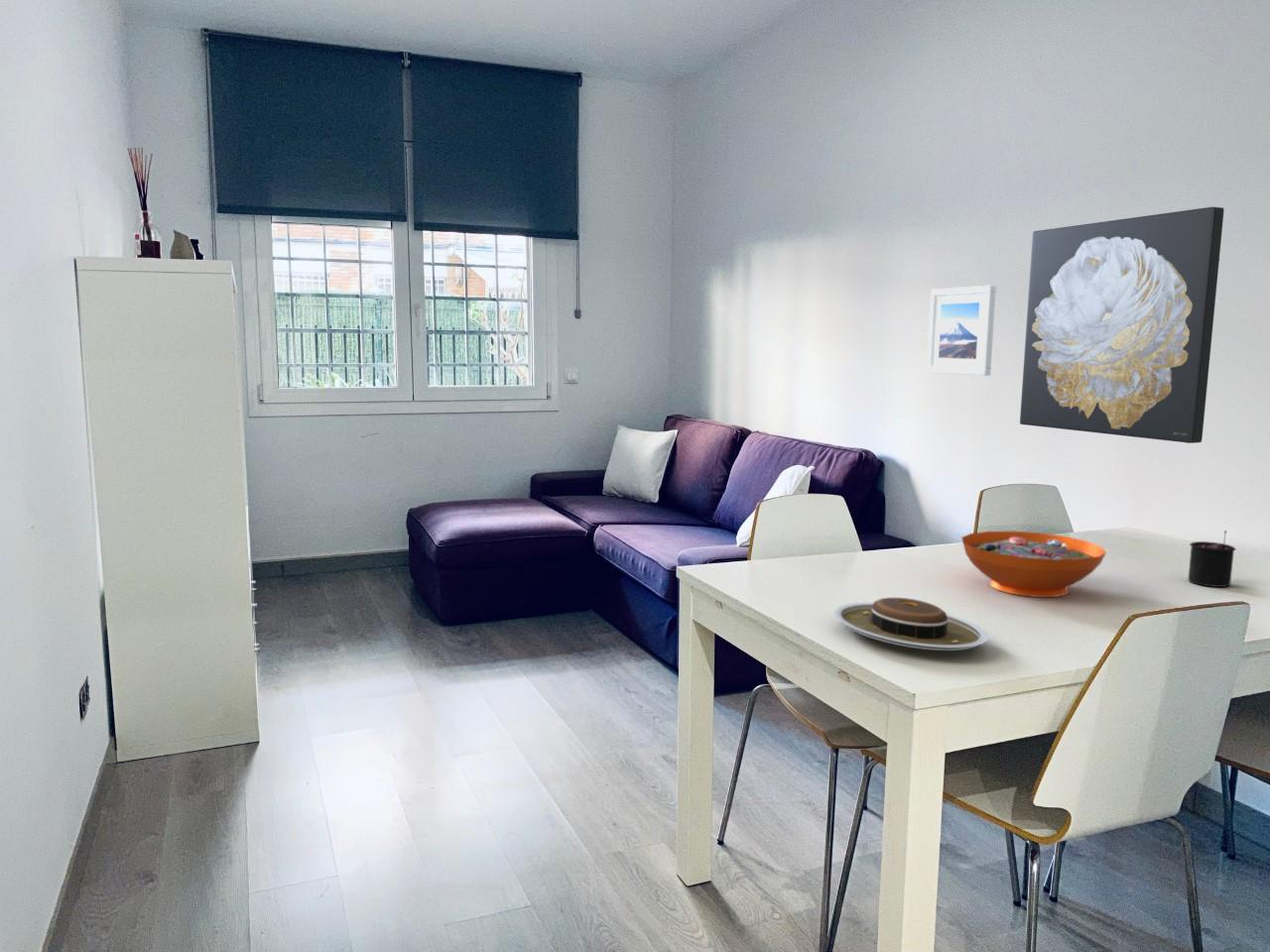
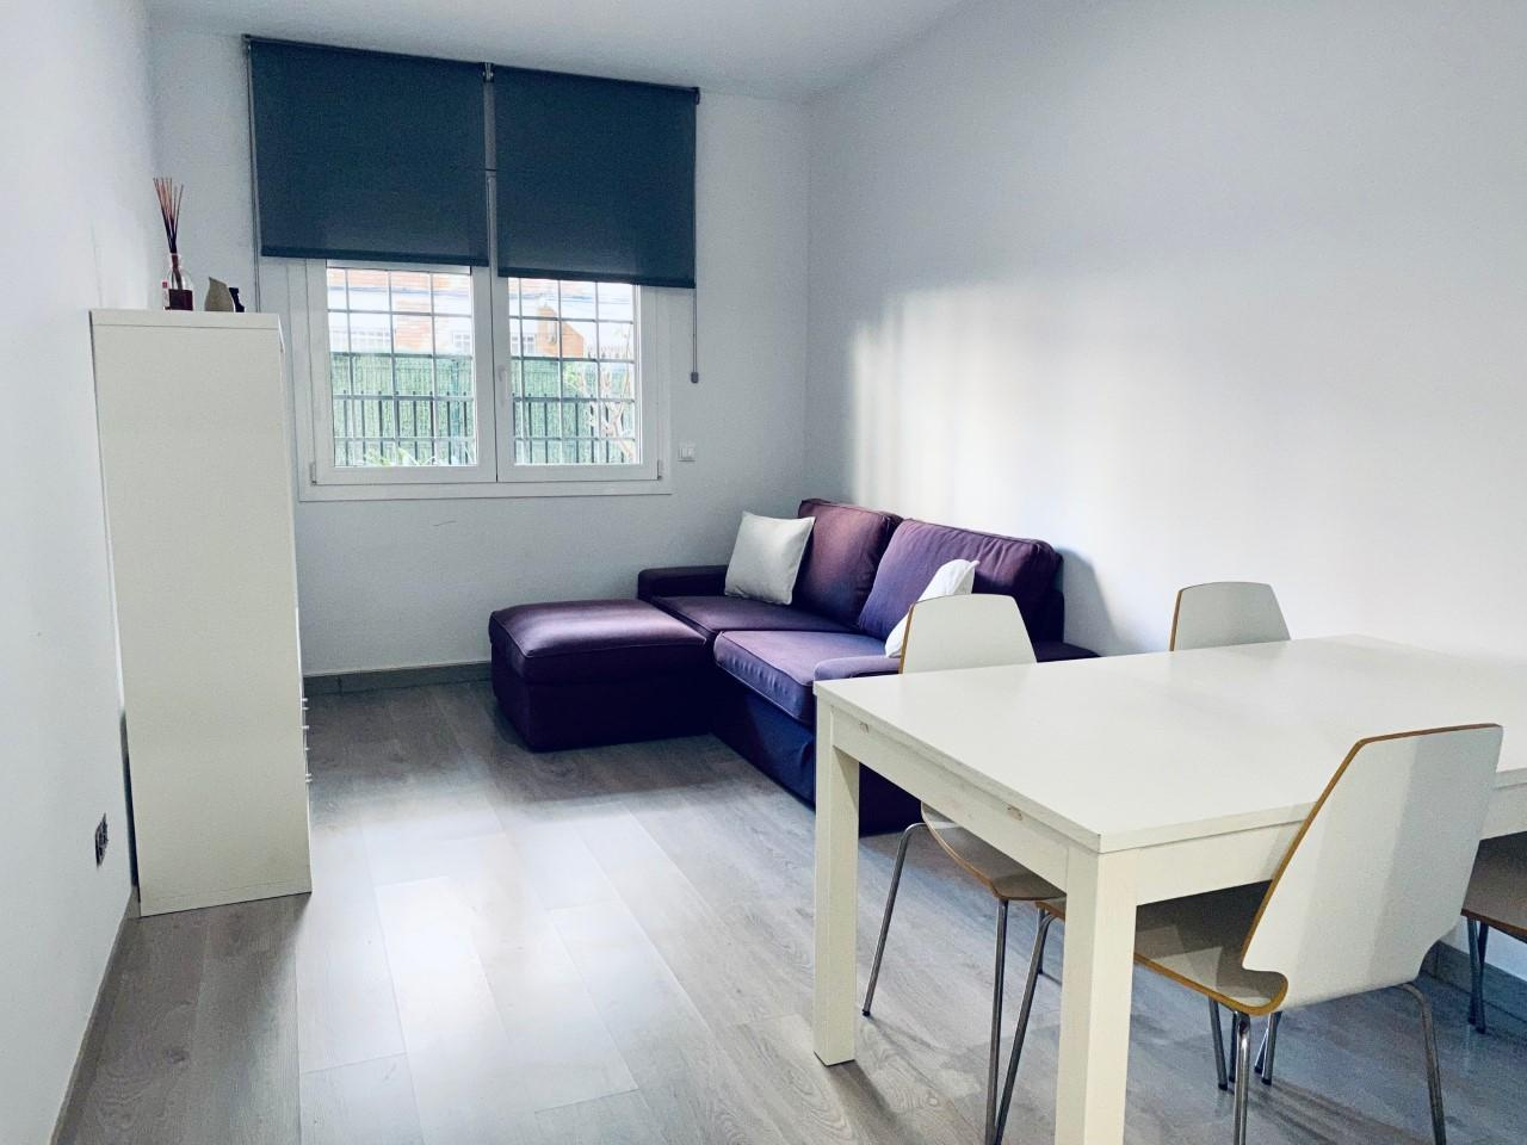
- decorative bowl (1030, 565)
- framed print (959, 330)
- wall art (1110, 328)
- plate (908, 620)
- candle (1211, 555)
